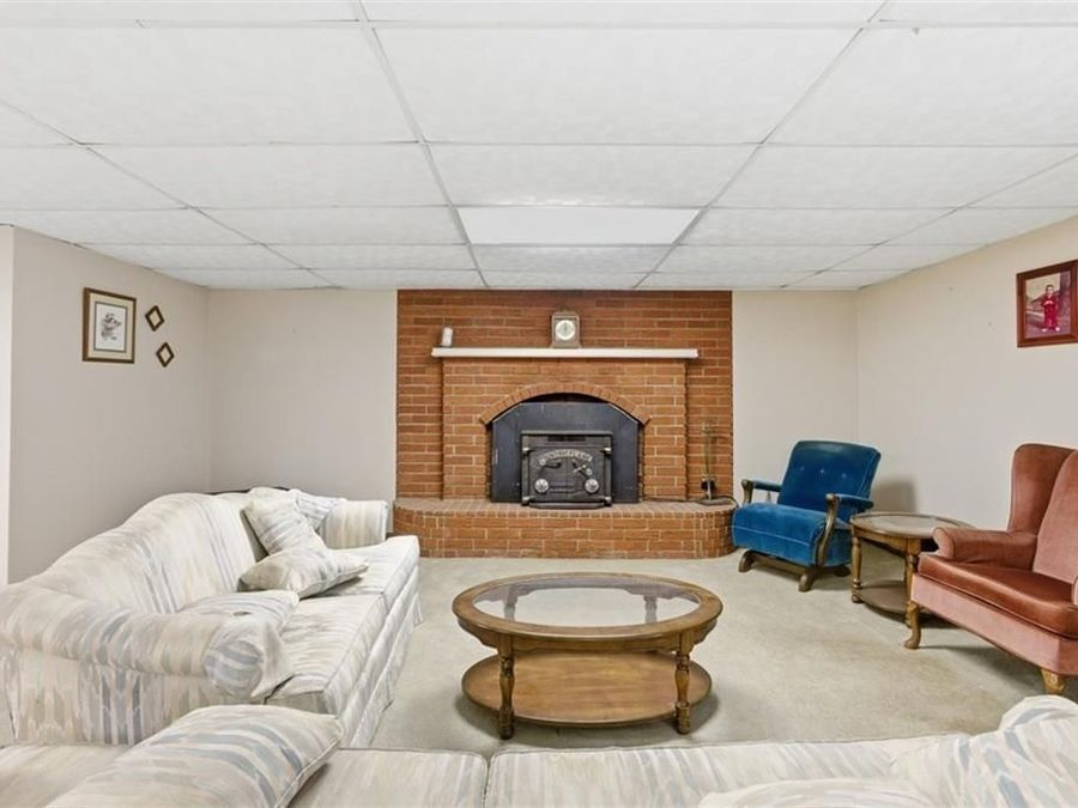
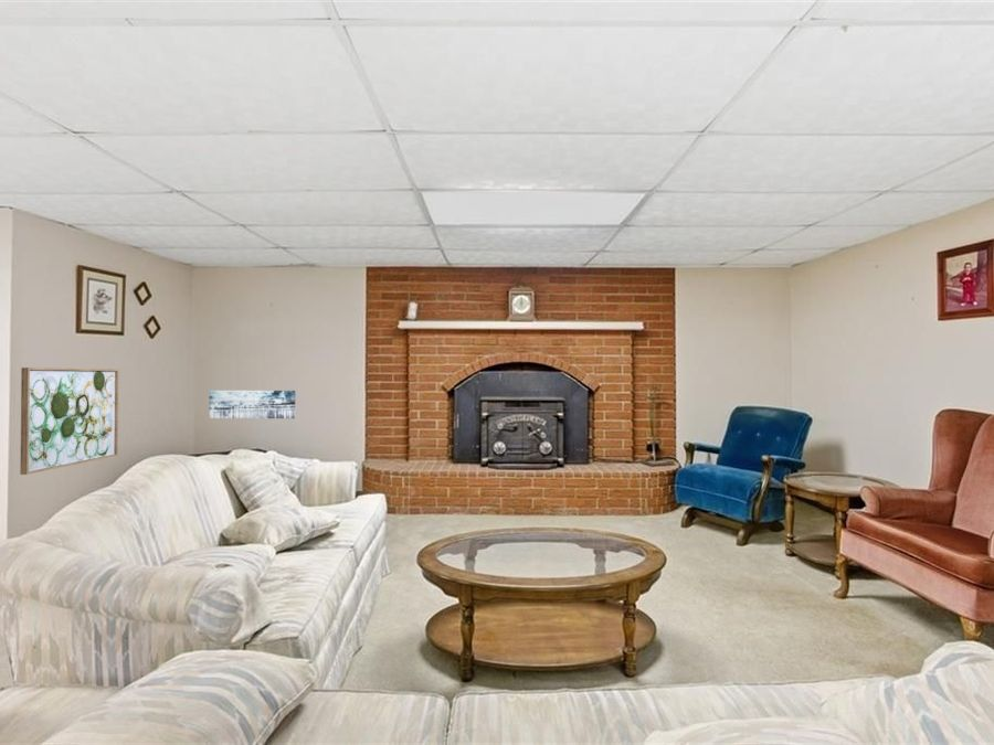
+ wall art (252, 404)
+ wall art (76, 416)
